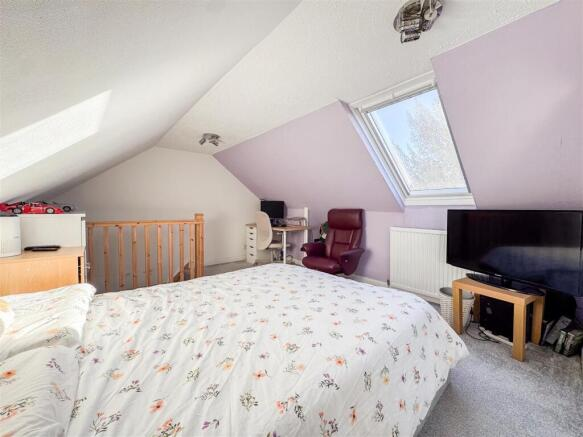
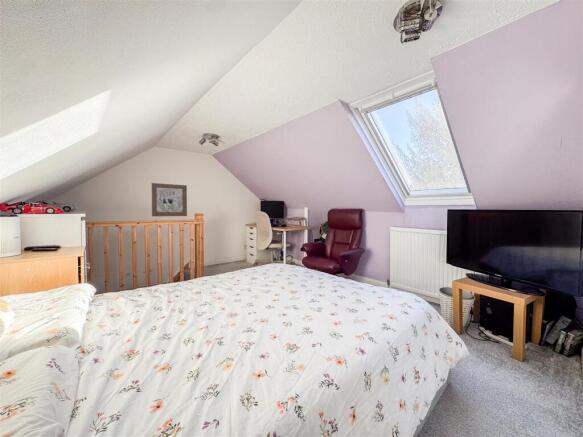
+ wall art (169, 200)
